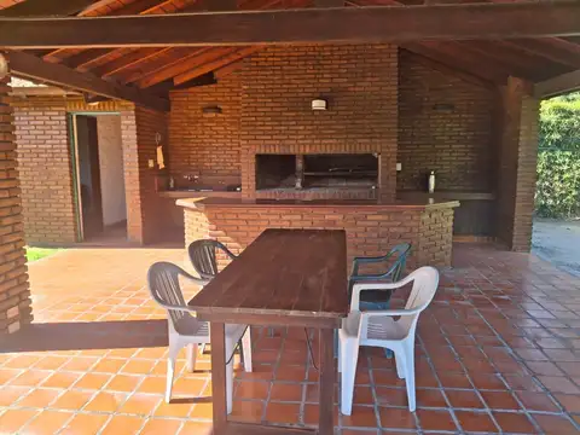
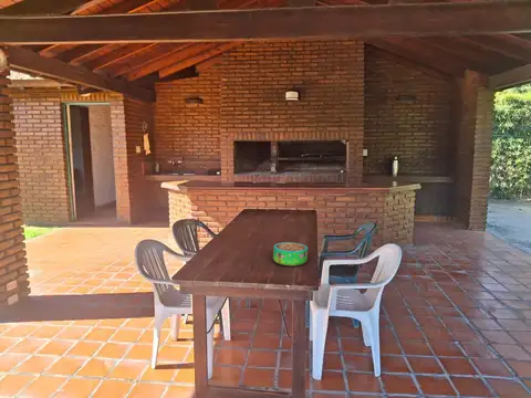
+ decorative bowl (290, 253)
